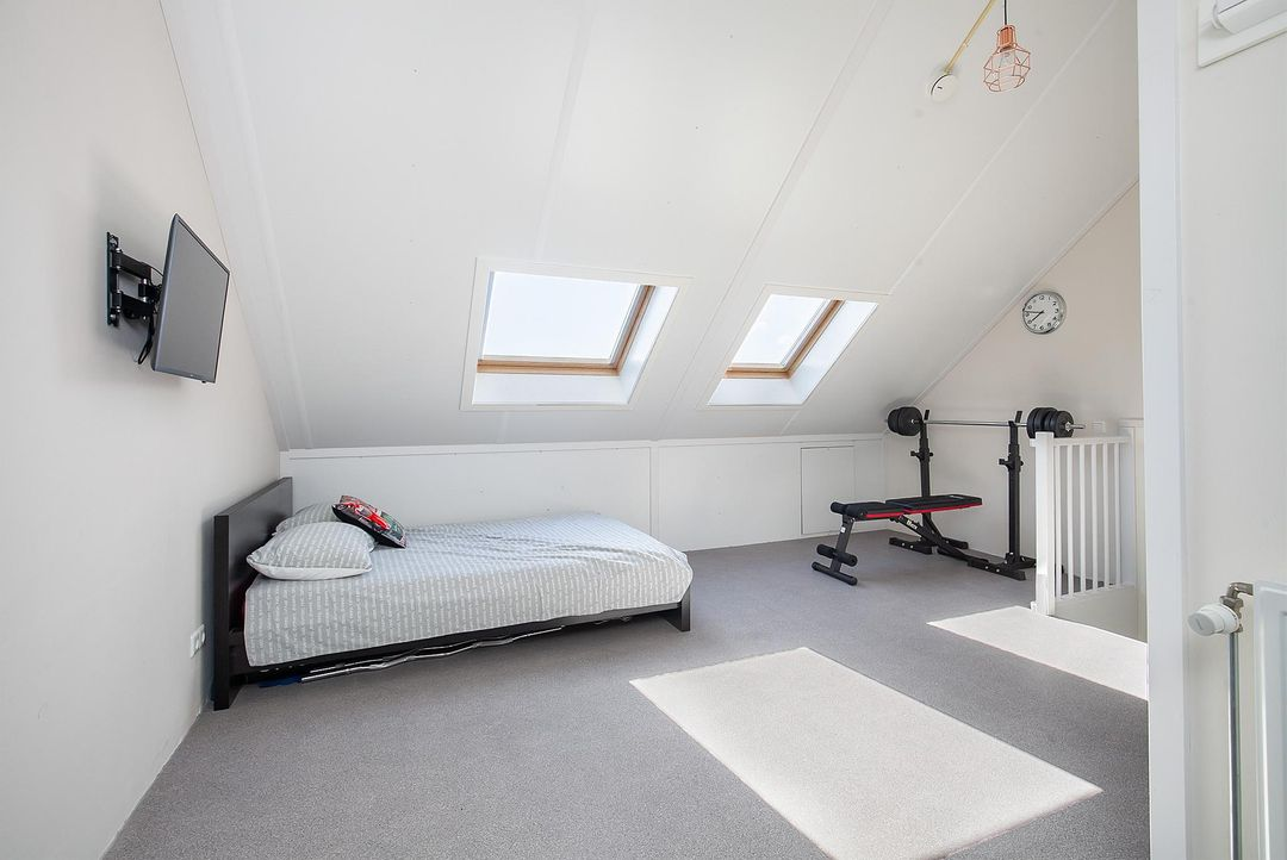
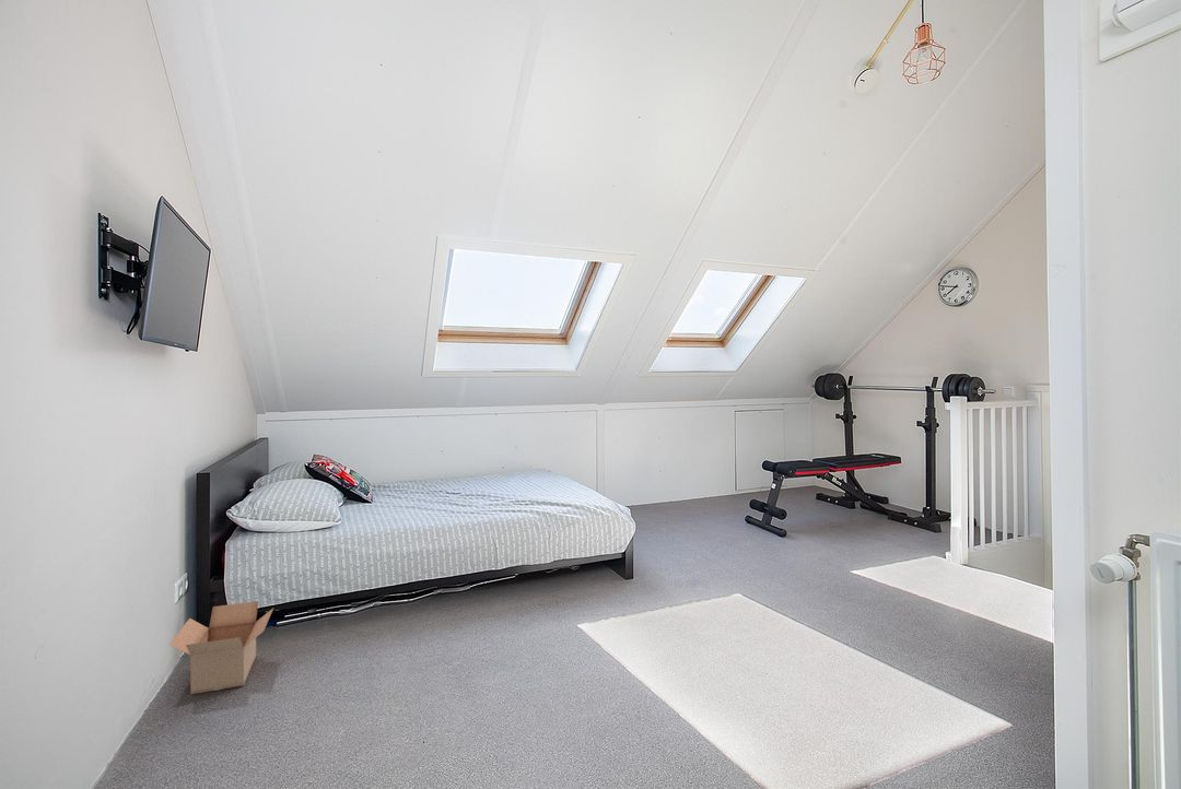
+ cardboard box (225, 647)
